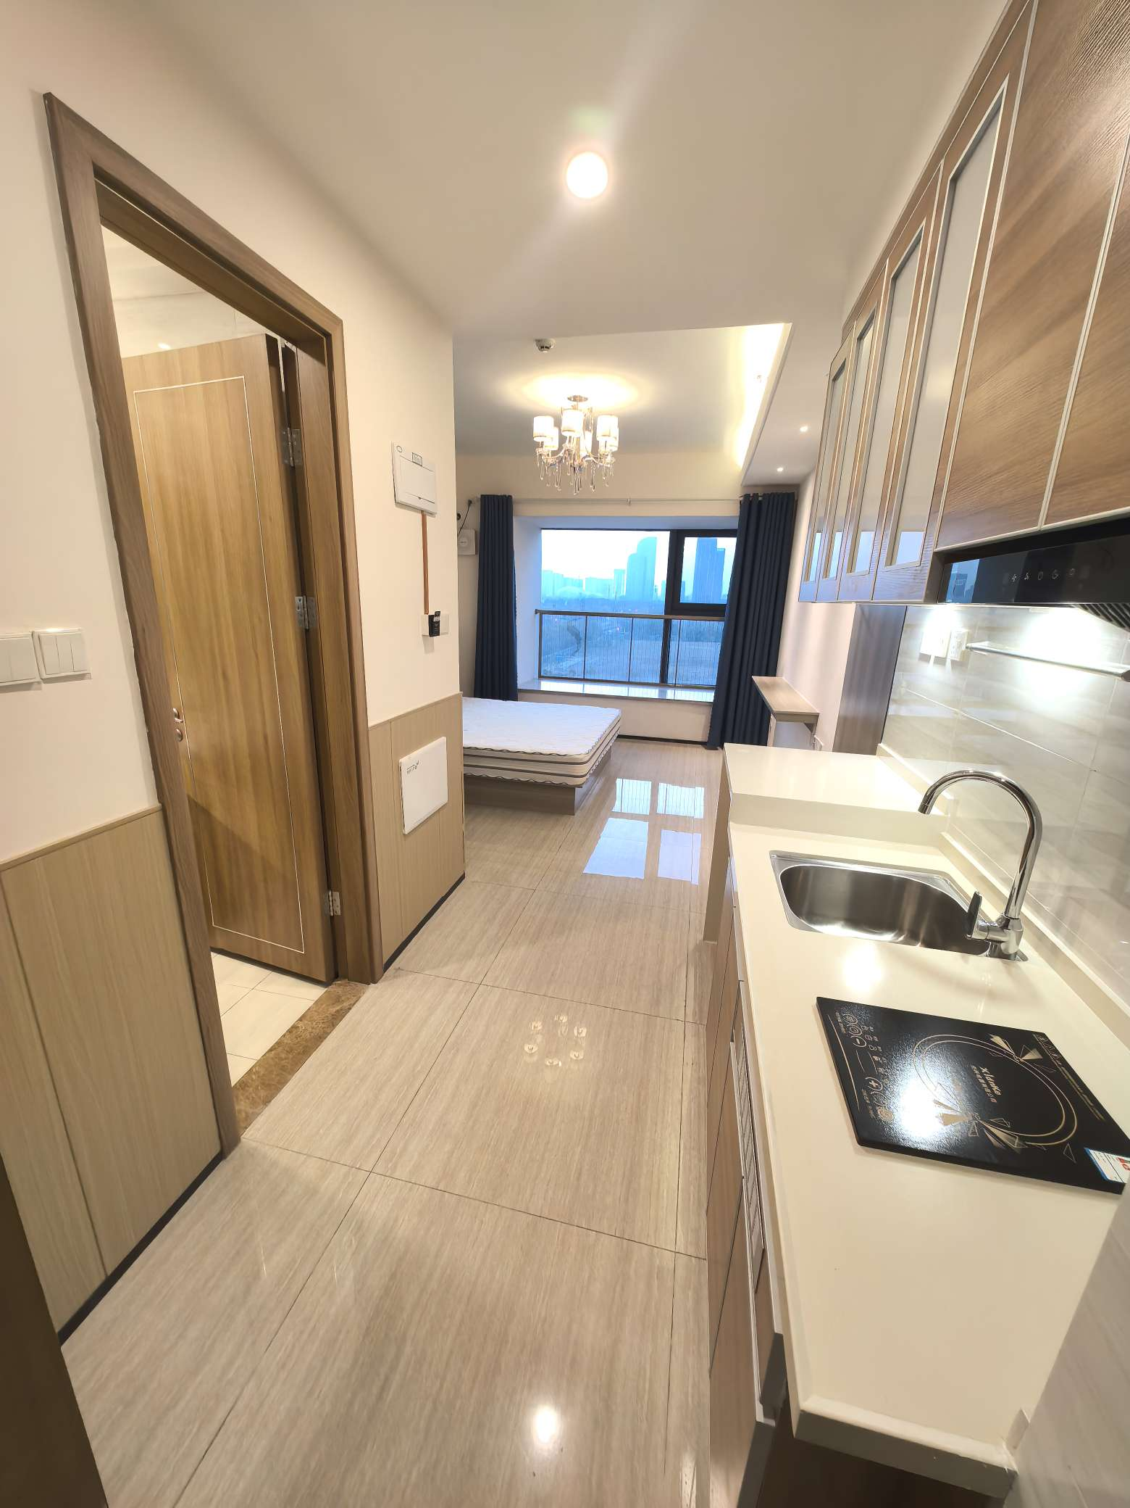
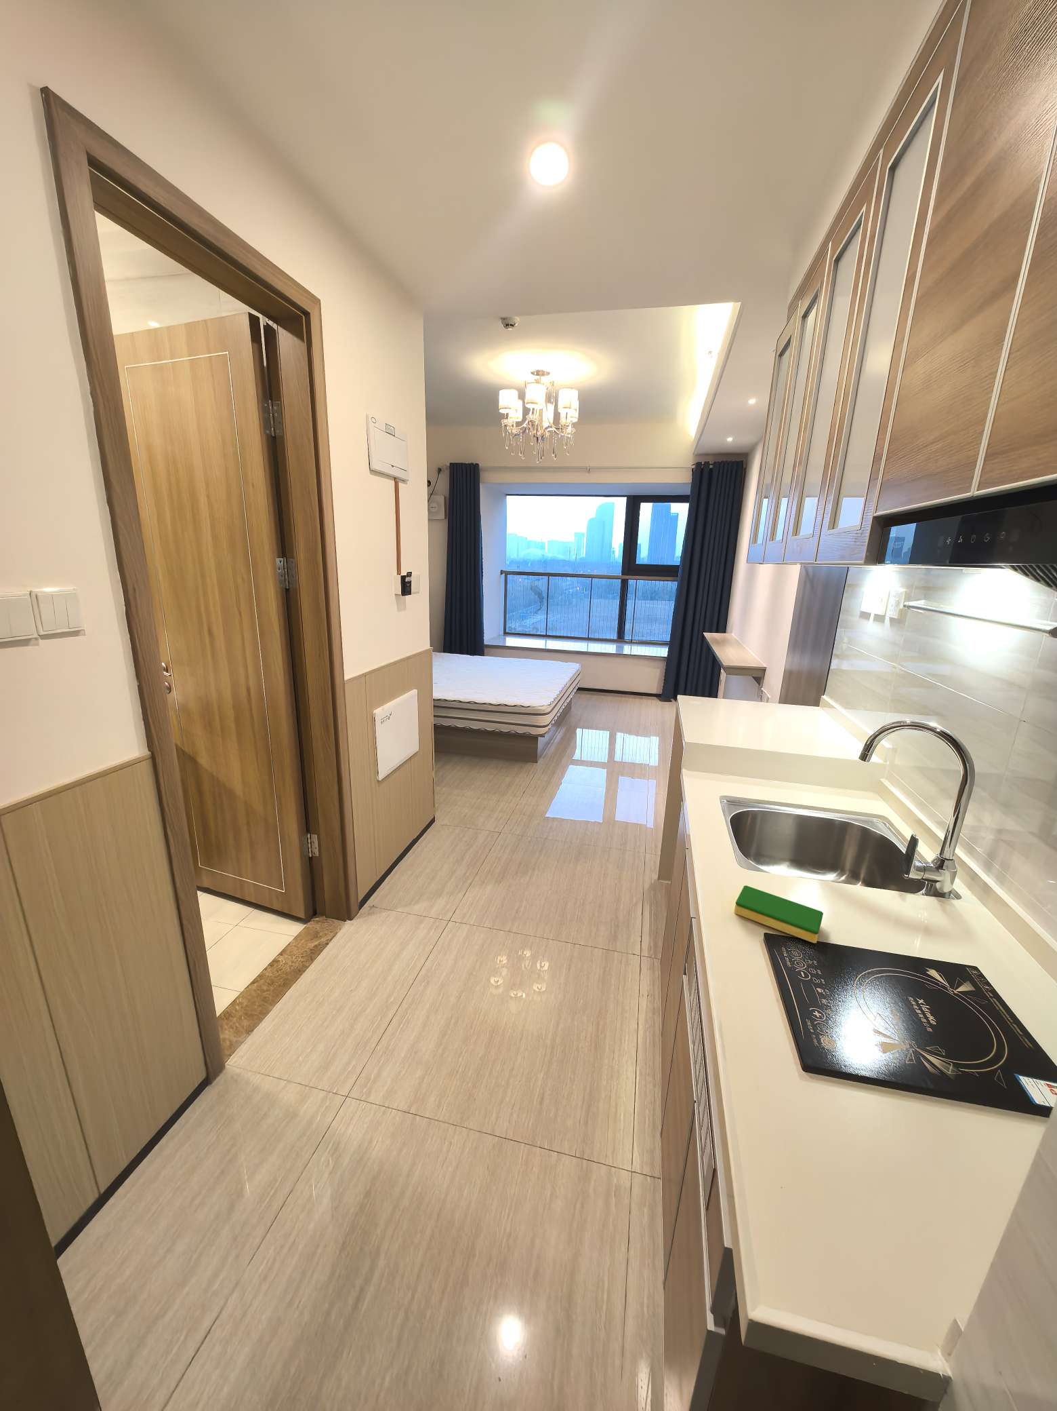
+ dish sponge (778, 912)
